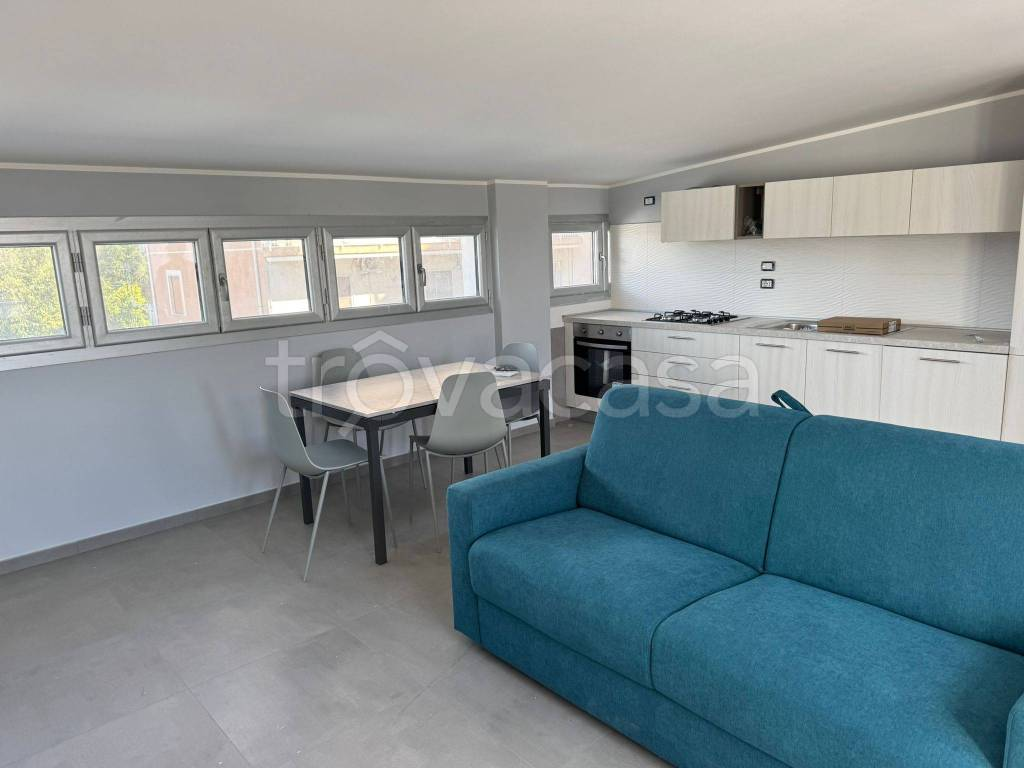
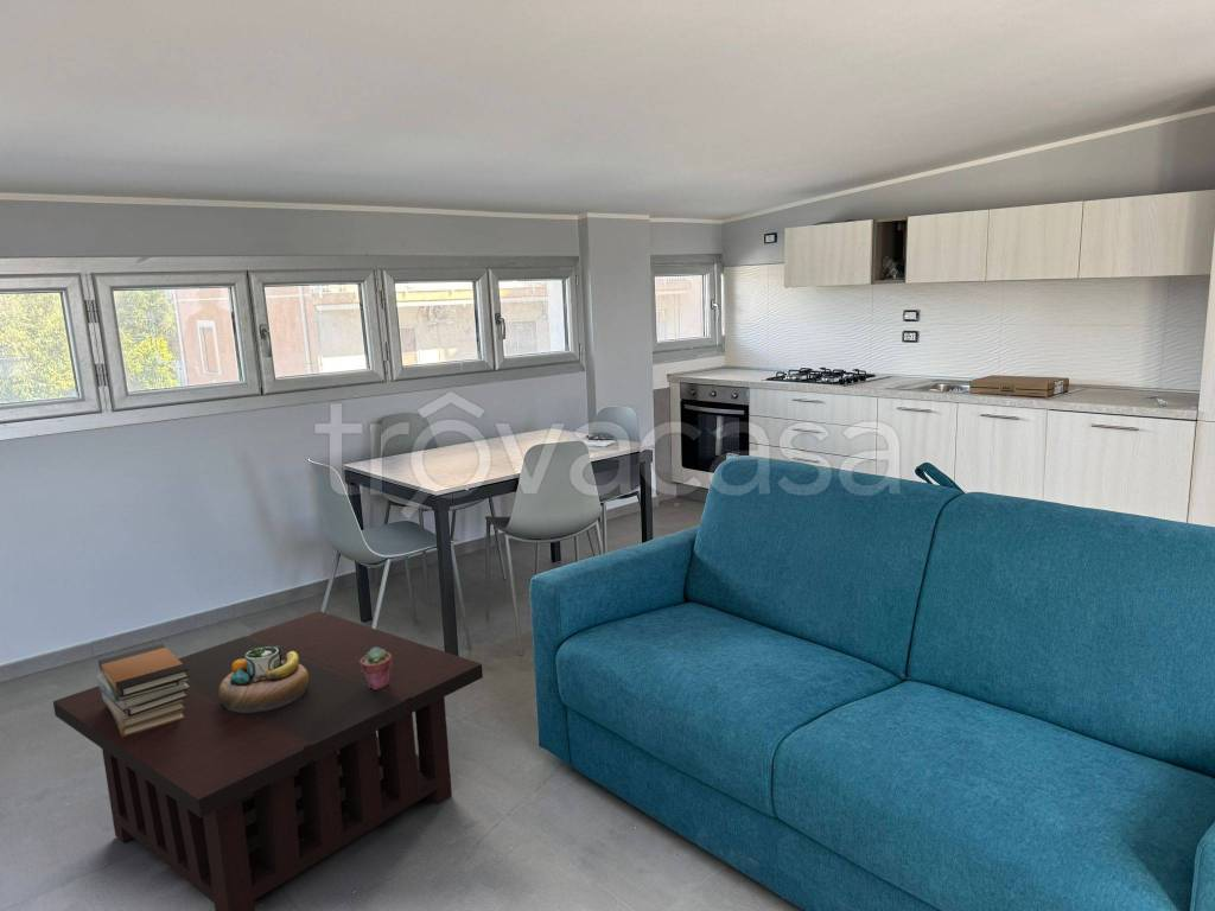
+ book stack (144, 687)
+ coffee table (281, 750)
+ decorative bowl (262, 669)
+ potted succulent (376, 664)
